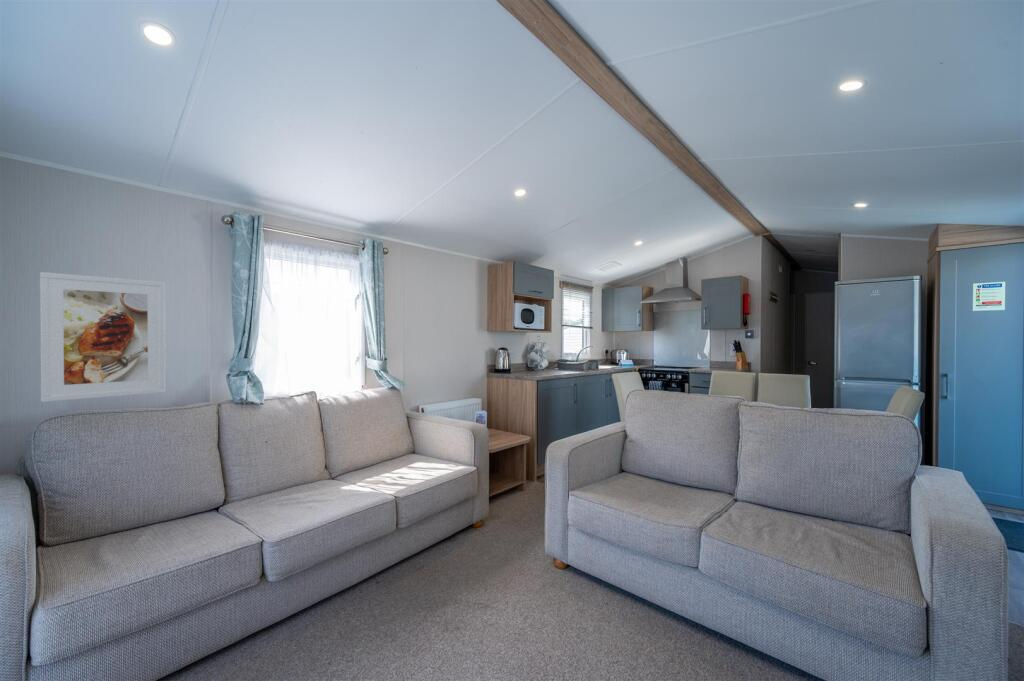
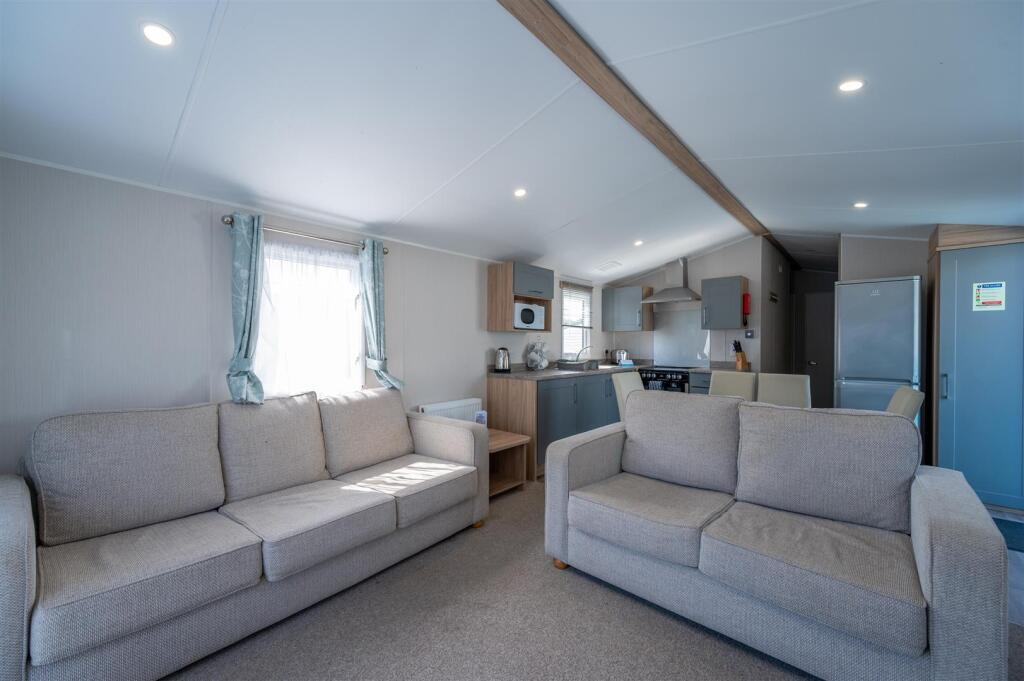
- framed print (107, 337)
